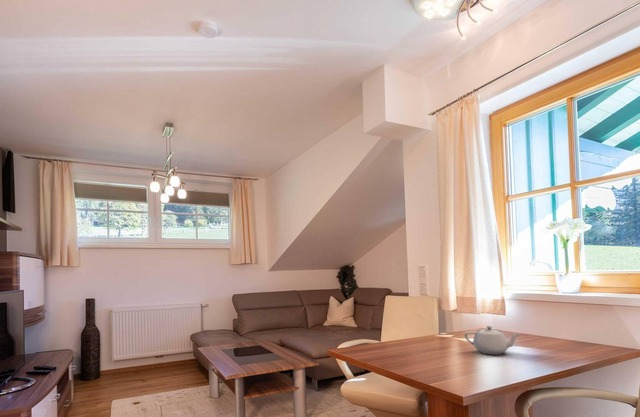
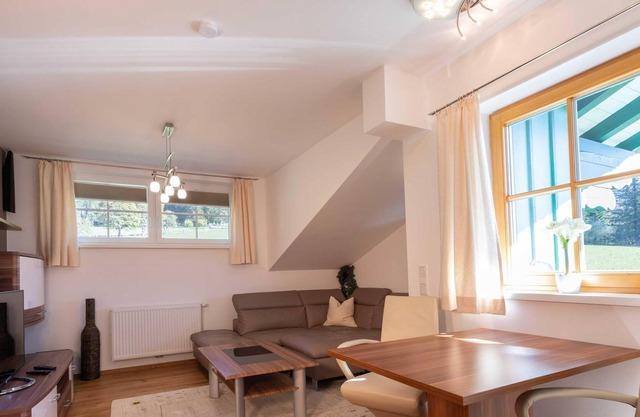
- teapot (491, 338)
